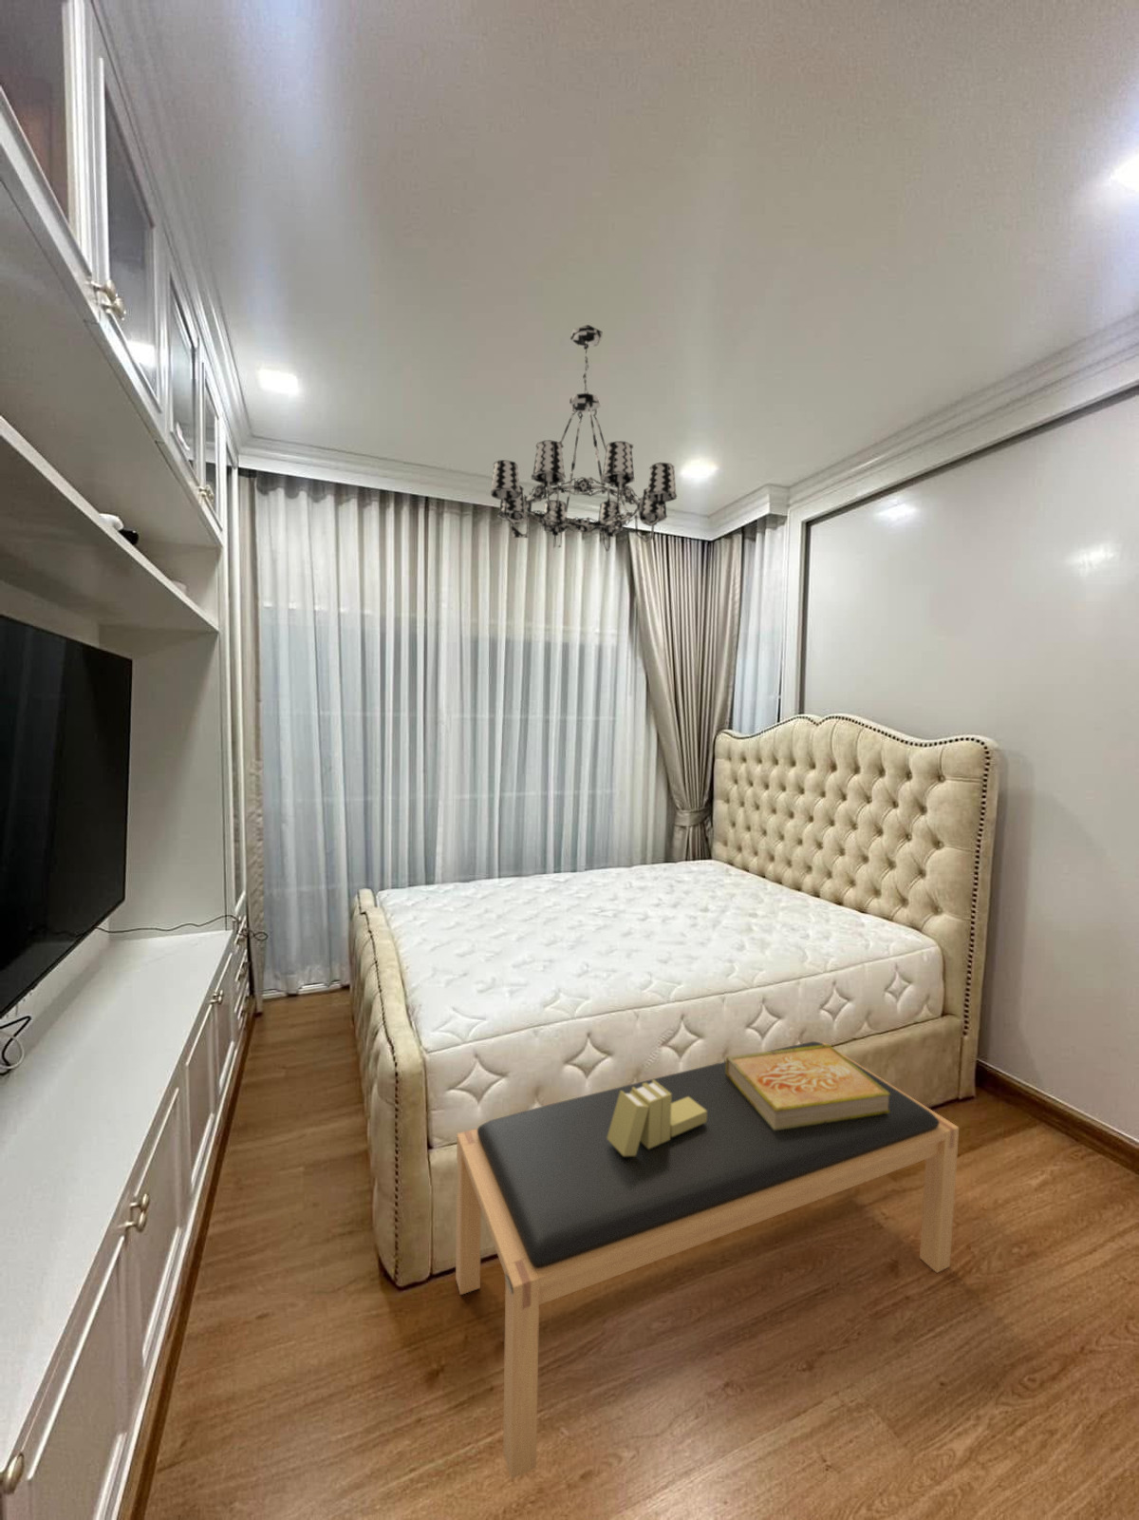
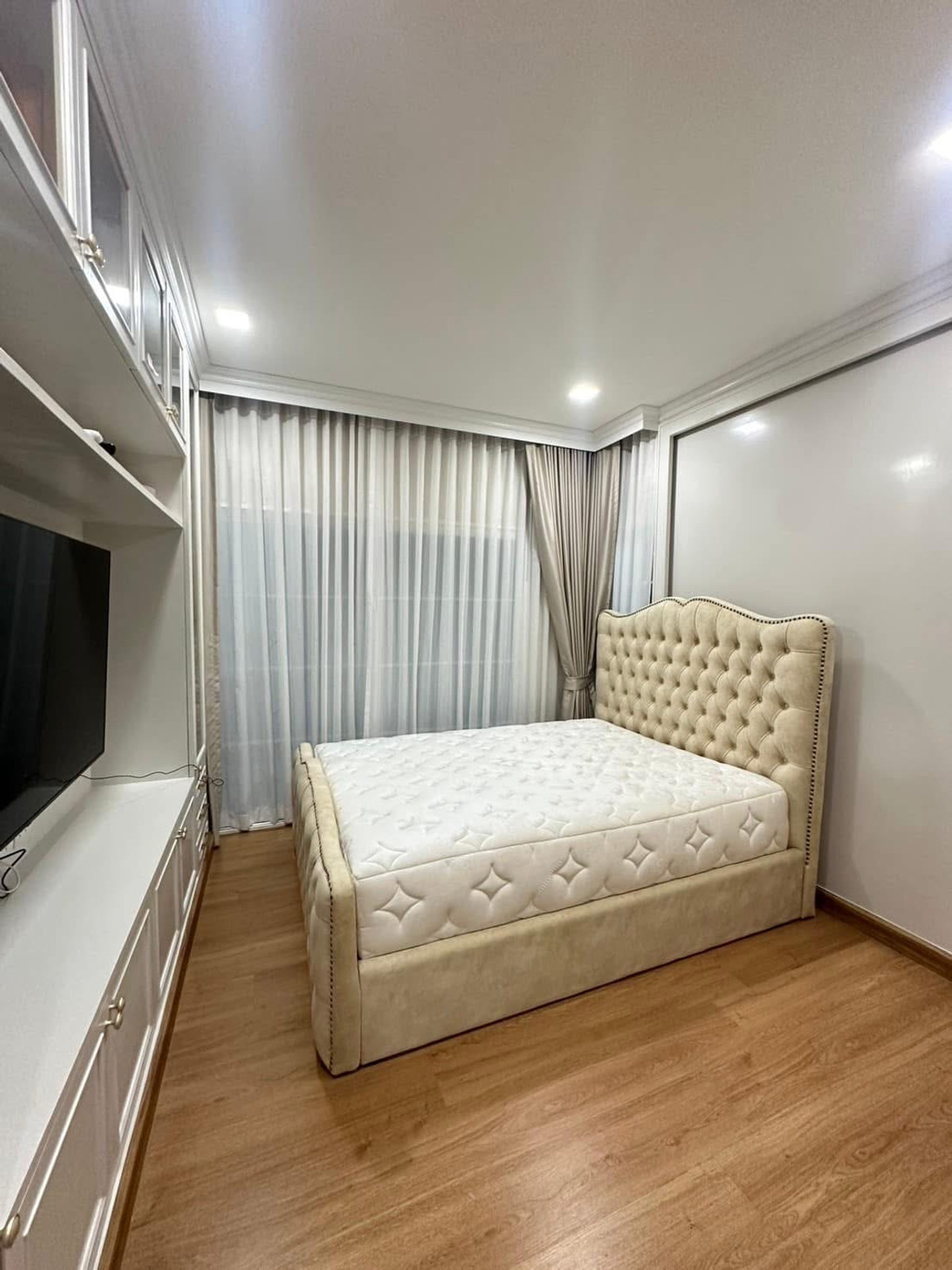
- bench (709, 1192)
- chandelier (578, 436)
- books (658, 1109)
- decorative box (804, 1082)
